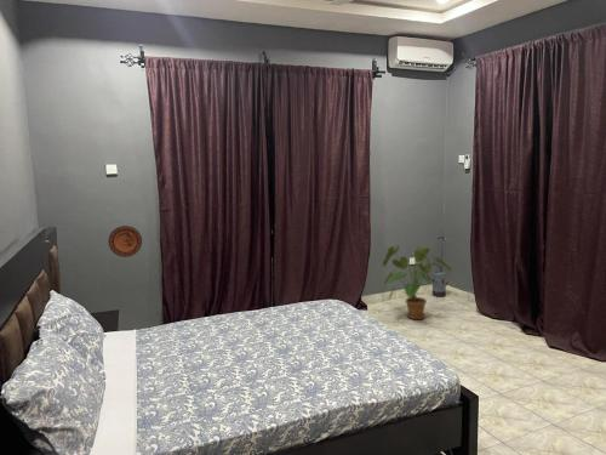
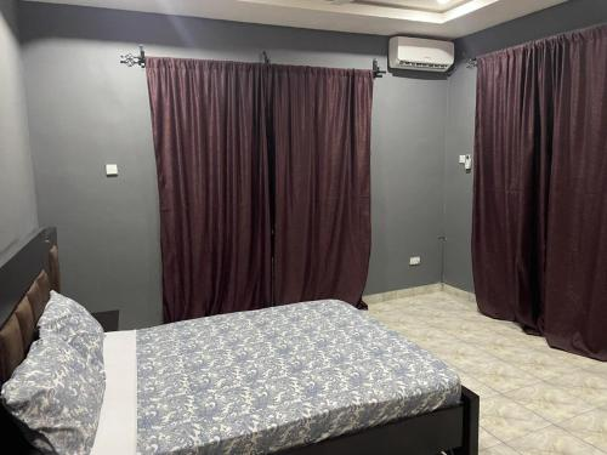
- house plant (415, 279)
- watering can (439, 278)
- decorative plate (125, 240)
